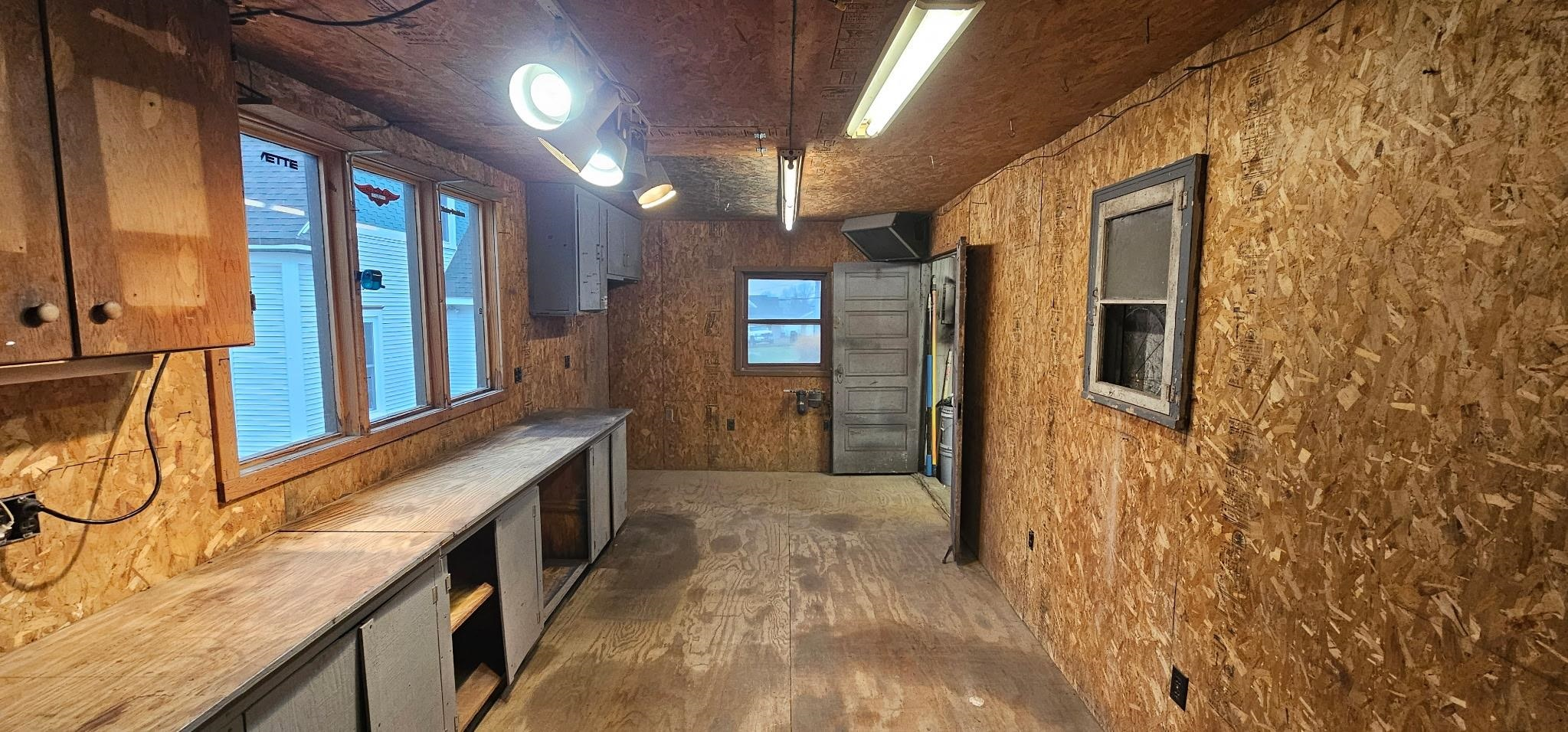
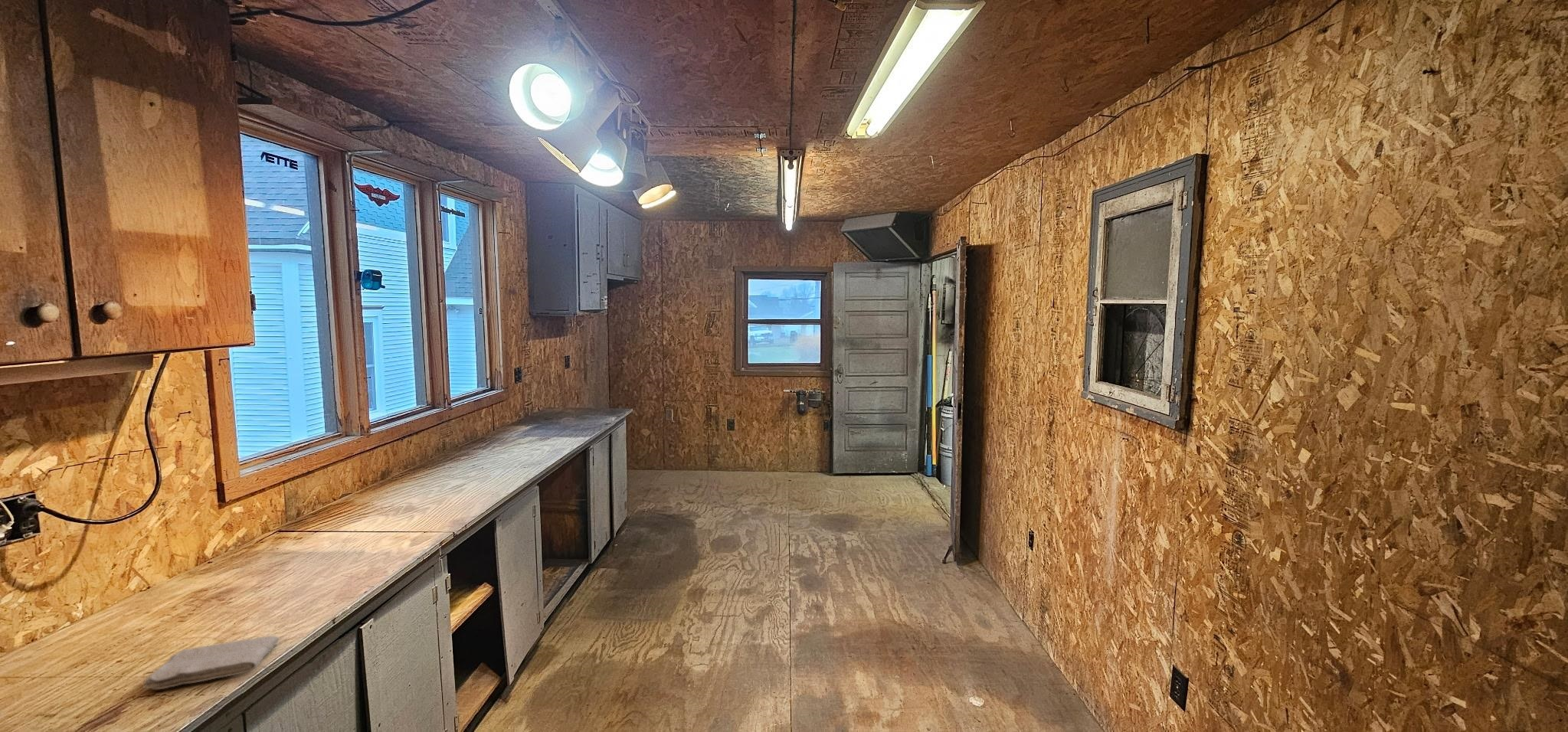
+ washcloth (214, 659)
